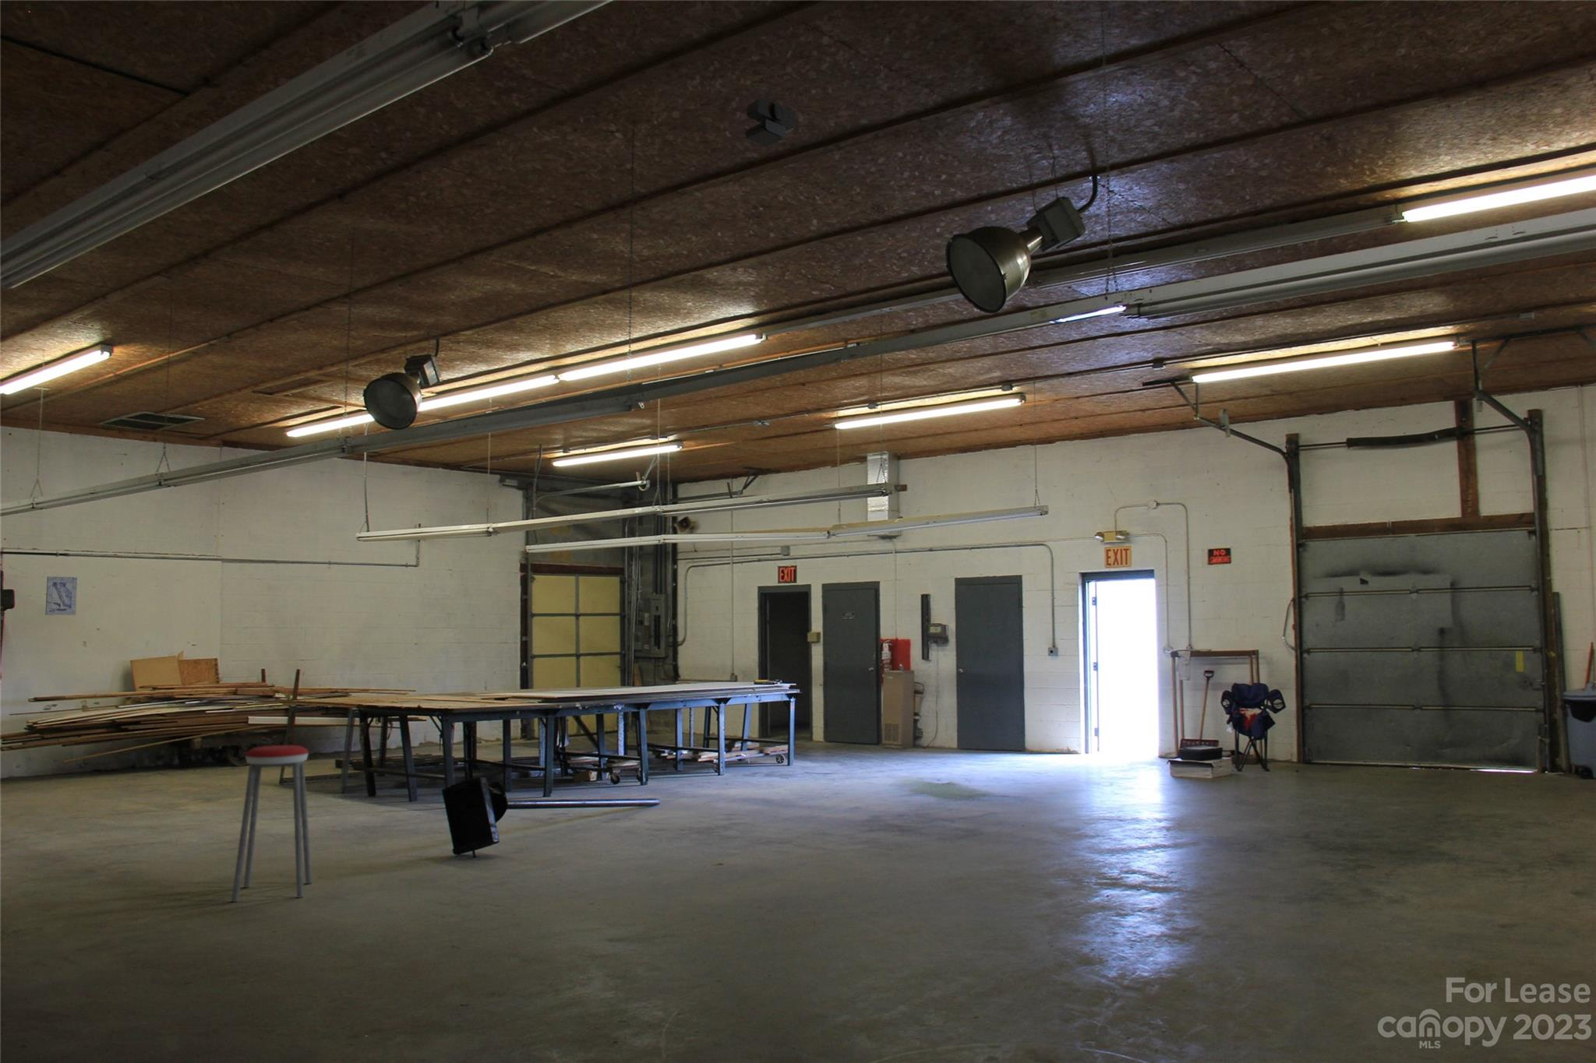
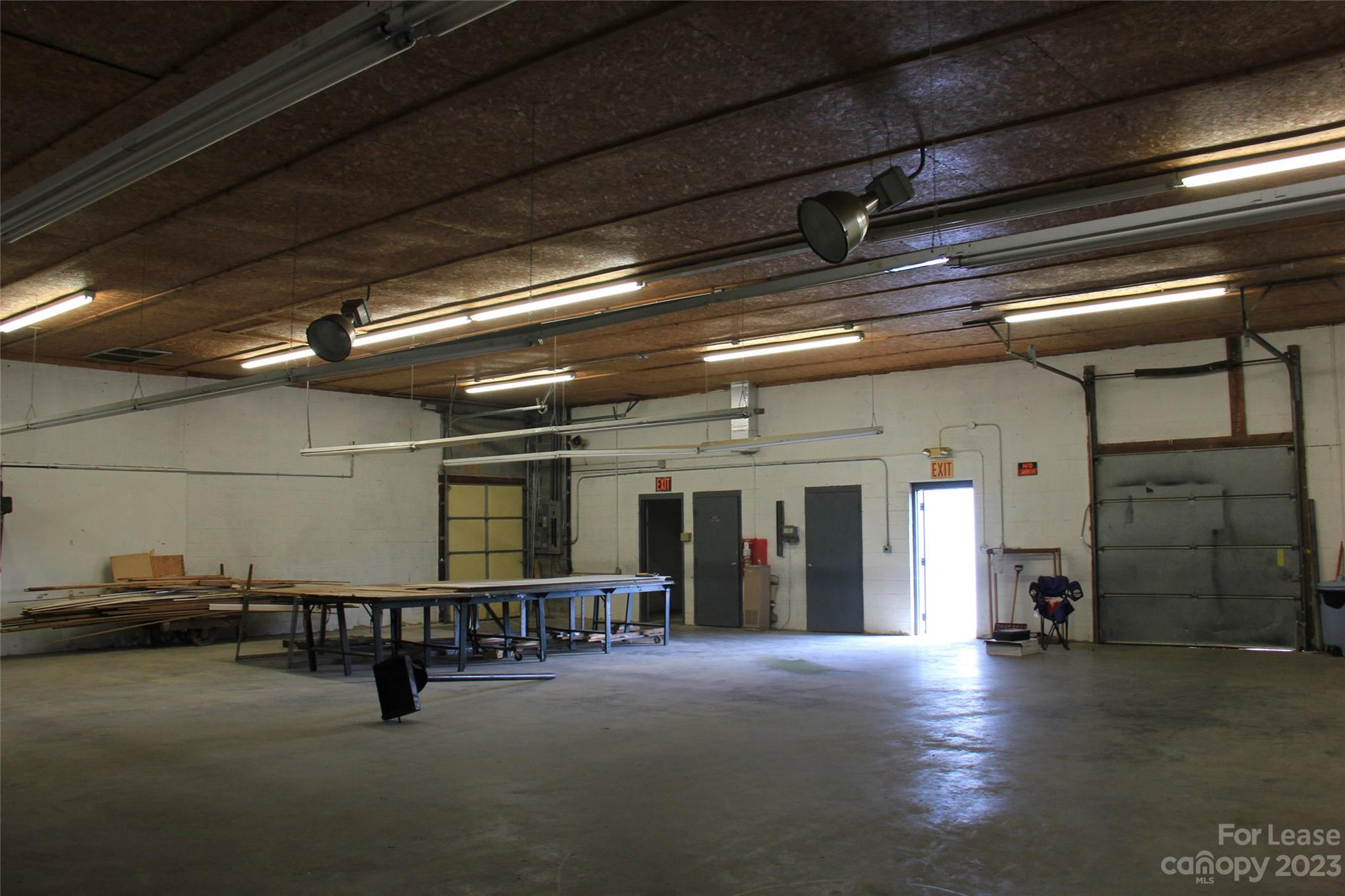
- wall art (62, 596)
- music stool (256, 819)
- security camera (770, 121)
